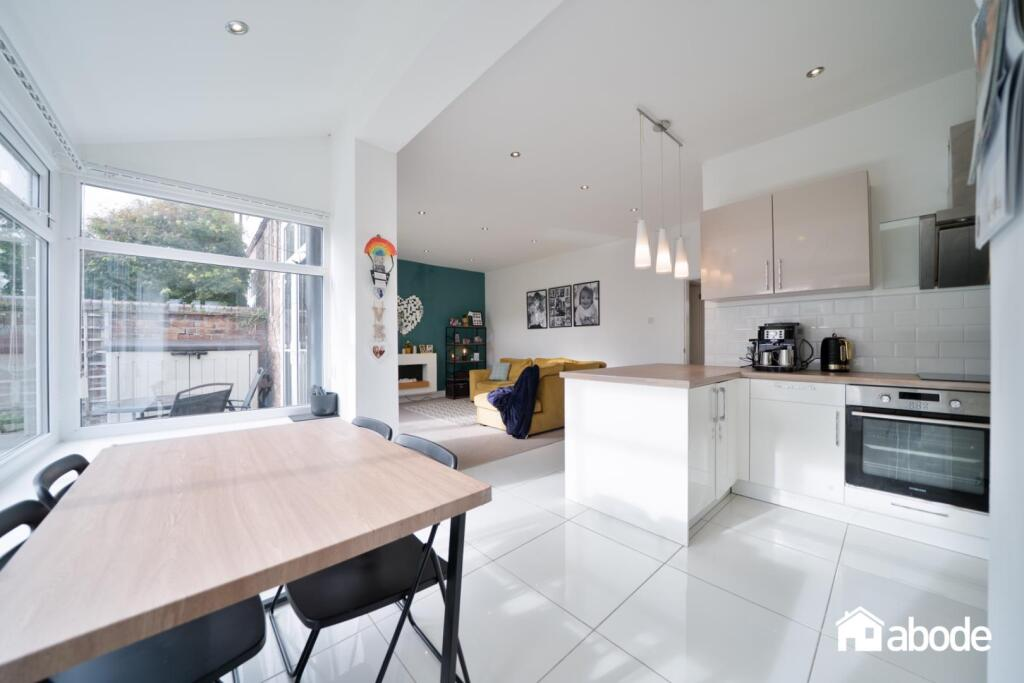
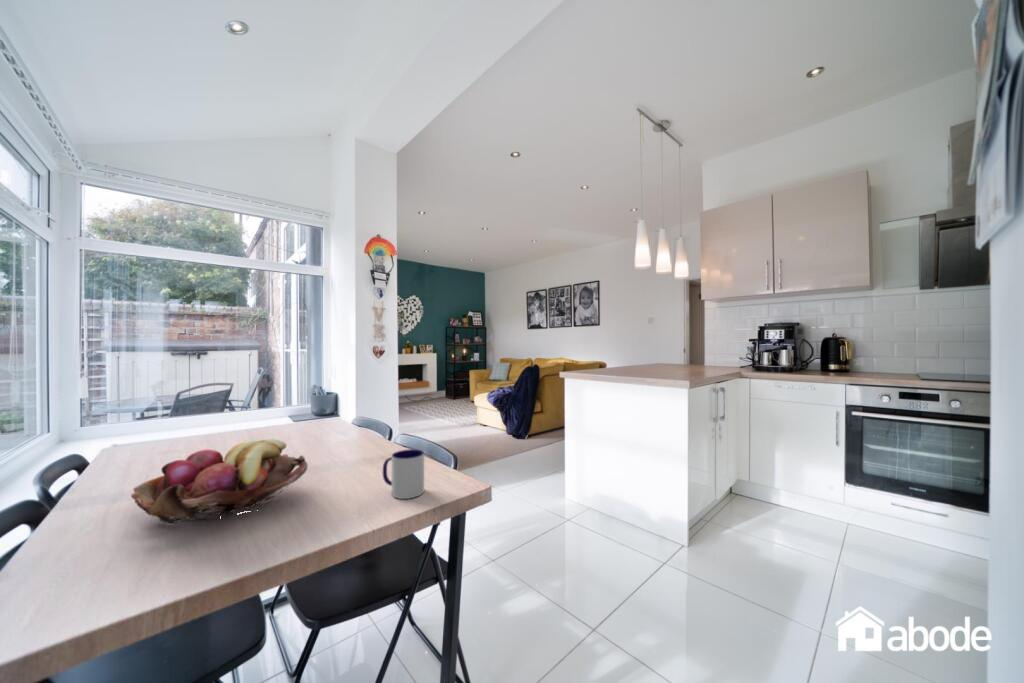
+ fruit basket (230, 474)
+ mug (402, 472)
